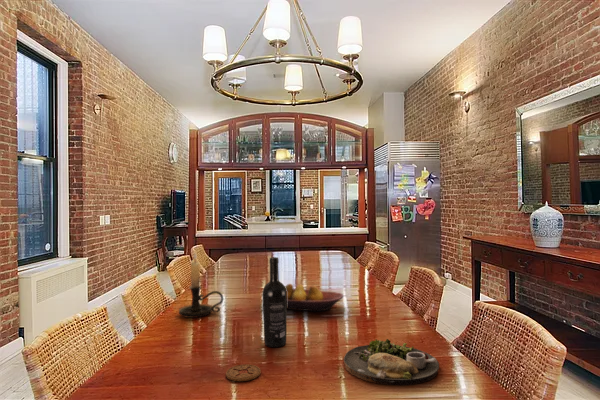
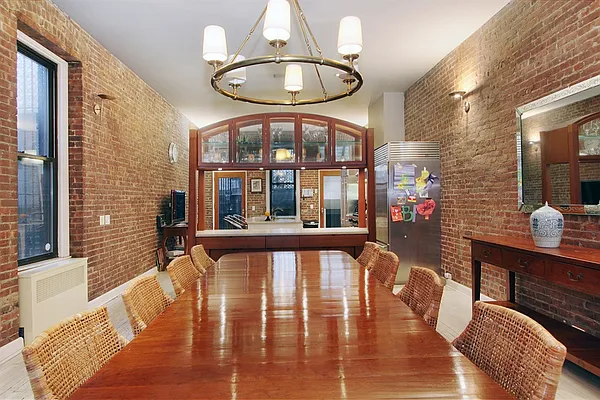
- candle holder (199, 282)
- fruit bowl (302, 295)
- wine bottle (274, 300)
- dinner plate (390, 354)
- coaster (243, 372)
